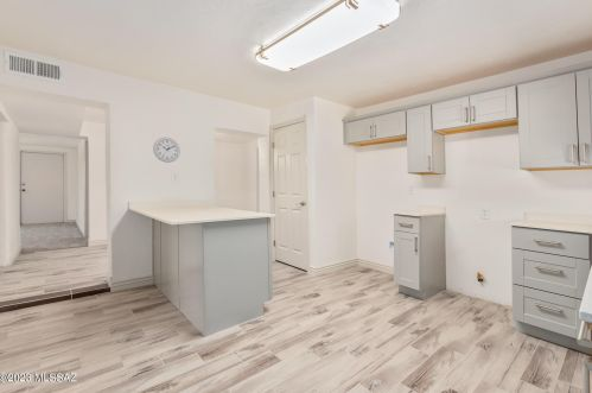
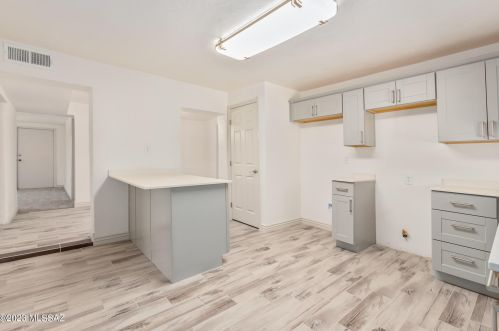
- wall clock (166, 150)
